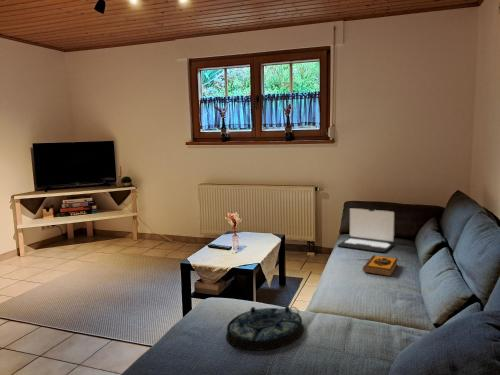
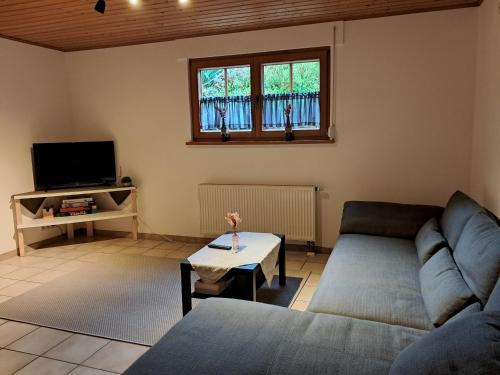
- hardback book (380, 264)
- laptop (365, 228)
- serving tray (265, 322)
